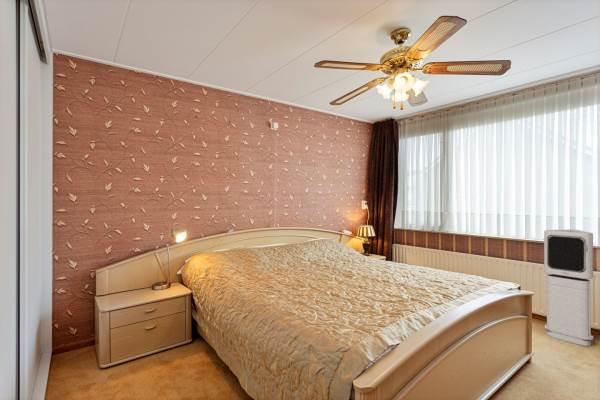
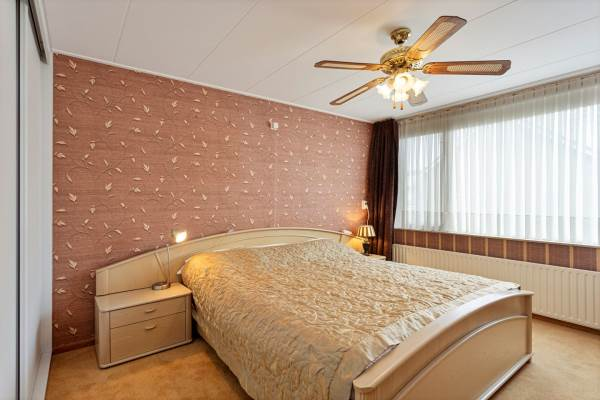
- air purifier (570, 283)
